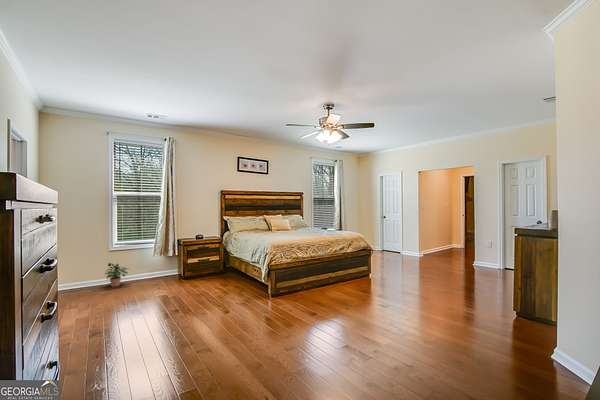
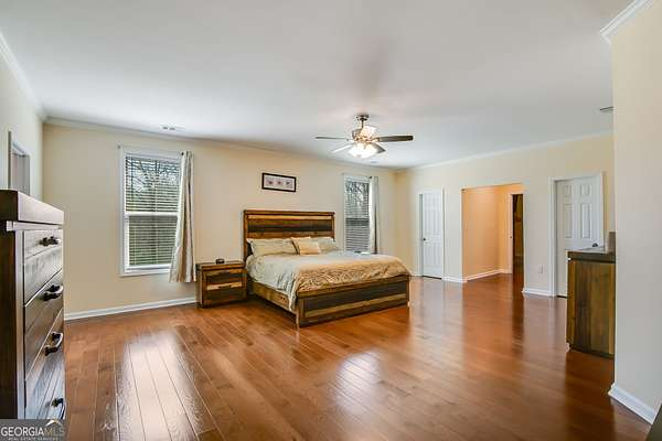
- potted plant (117, 273)
